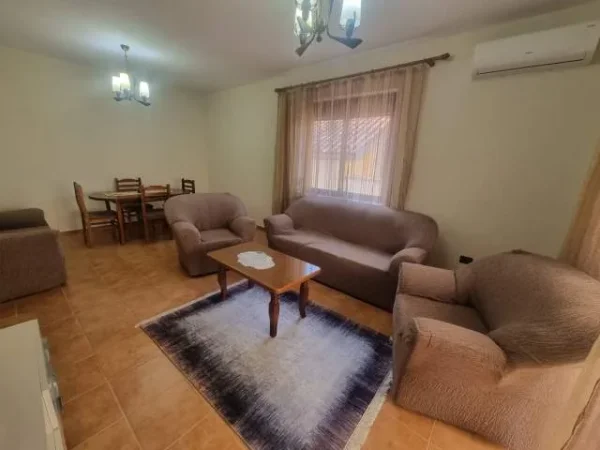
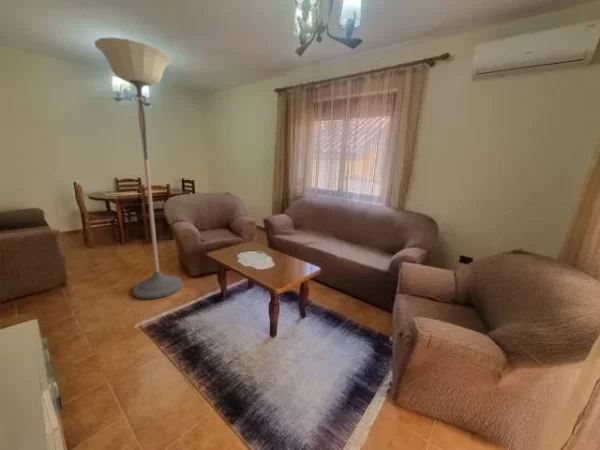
+ floor lamp (148, 183)
